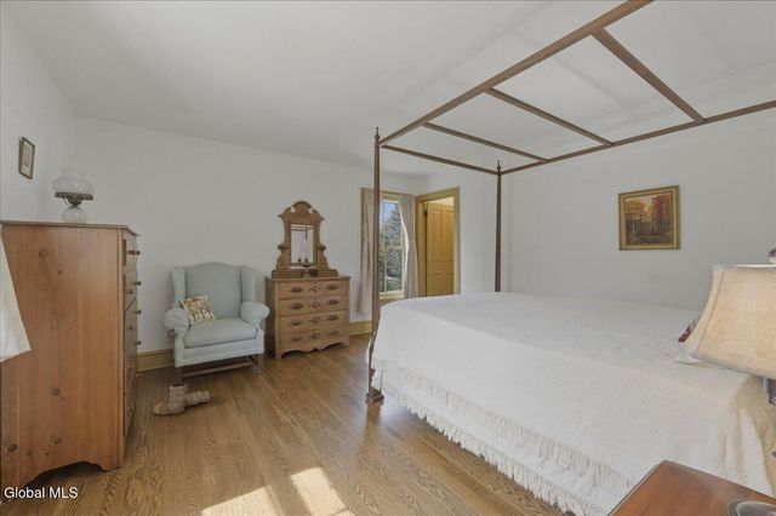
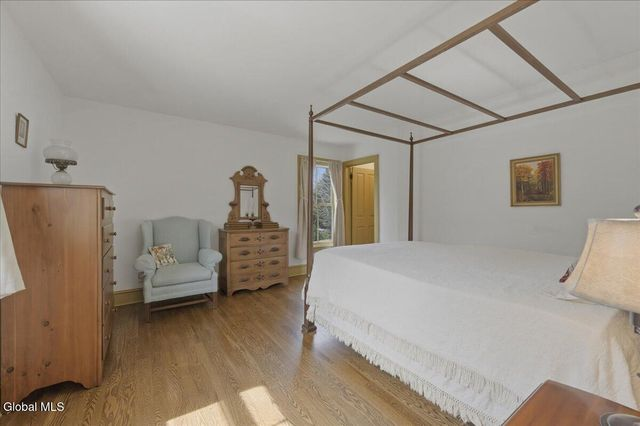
- boots (182, 392)
